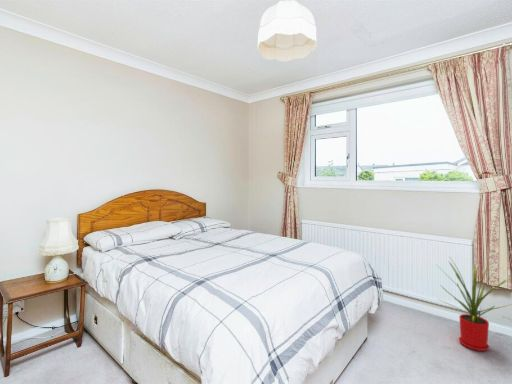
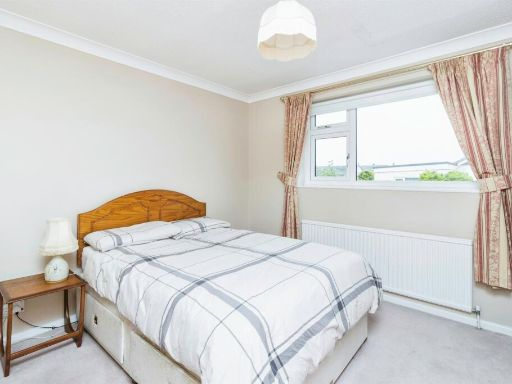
- house plant (474, 302)
